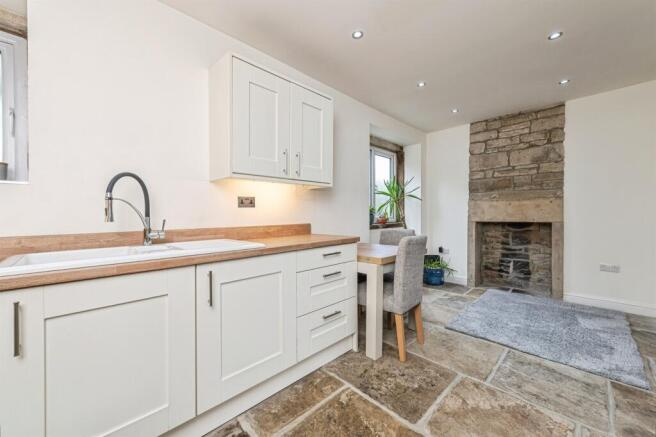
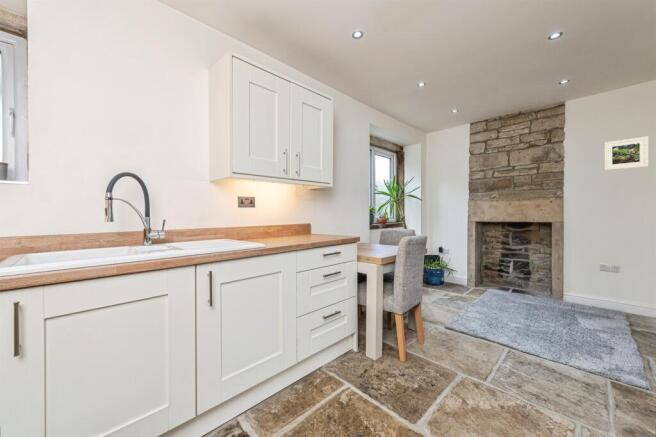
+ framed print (625, 154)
